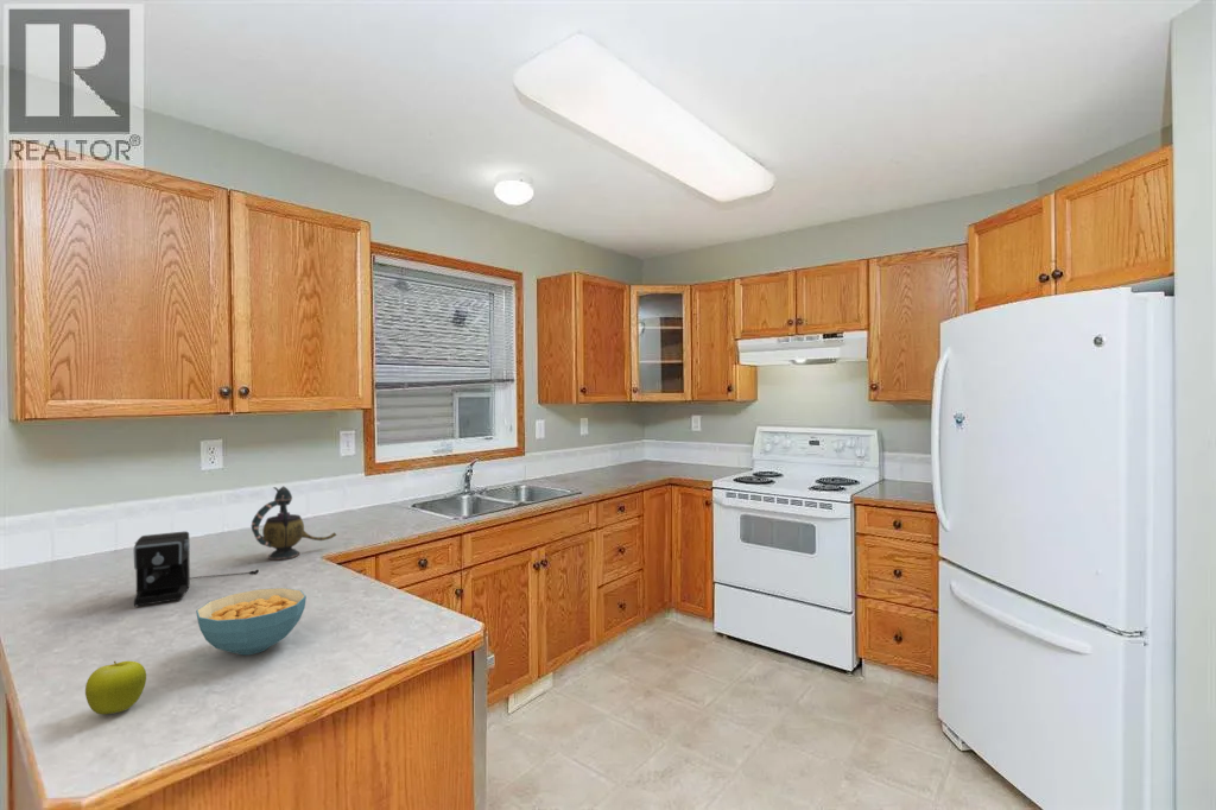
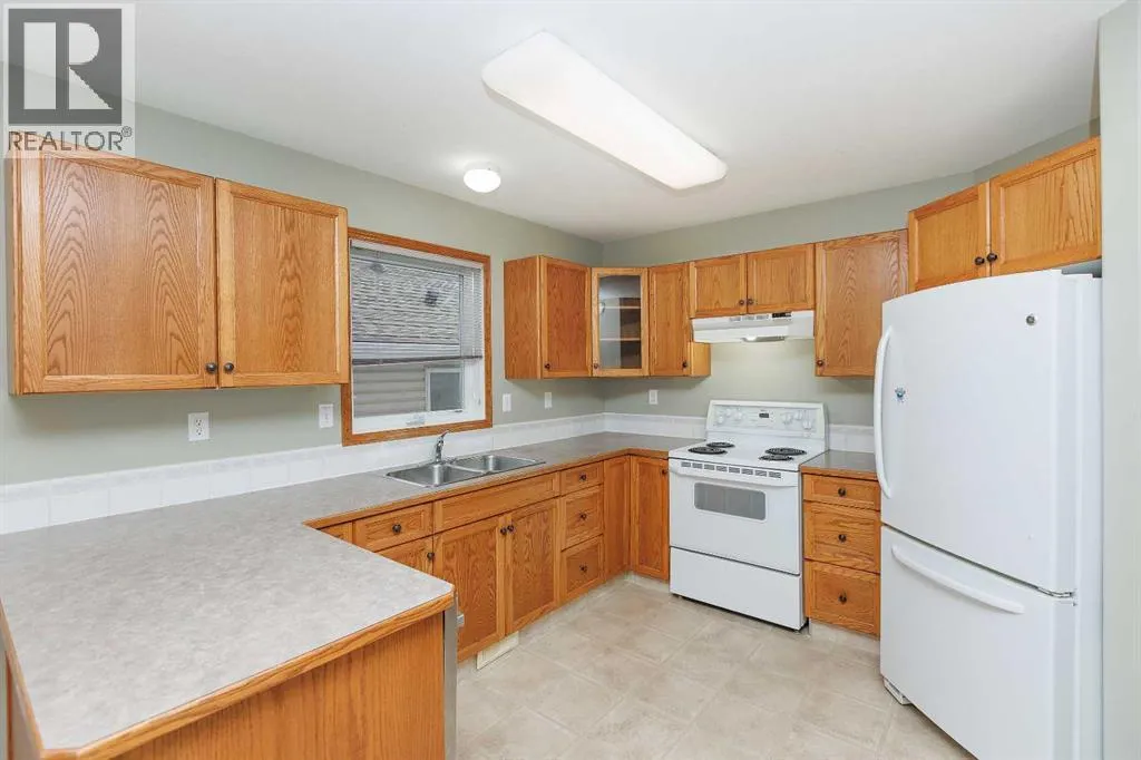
- fruit (116, 685)
- teapot (296, 519)
- coffee maker (189, 565)
- cereal bowl (253, 626)
